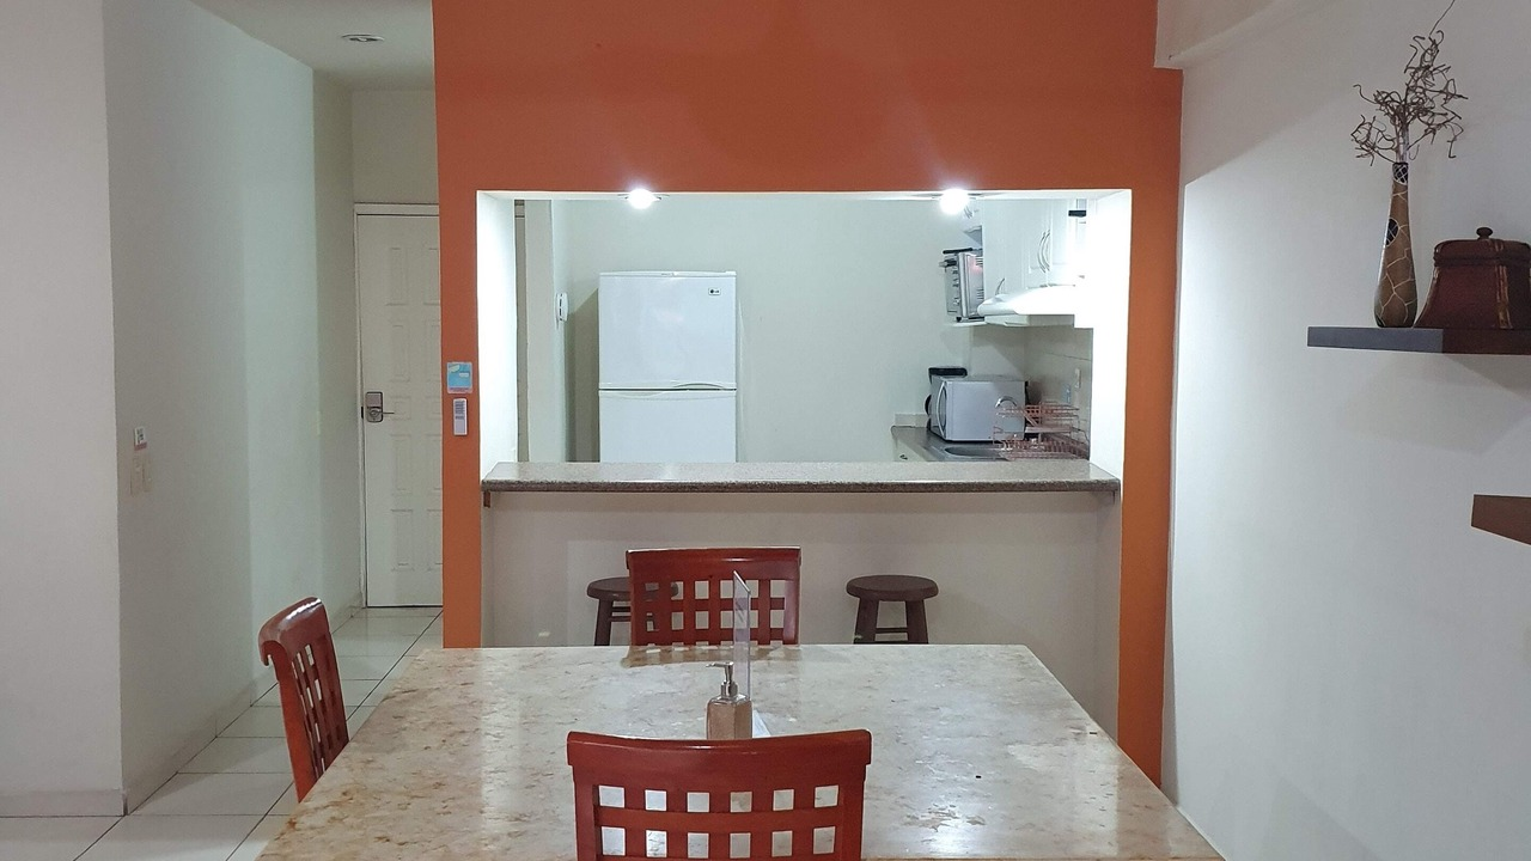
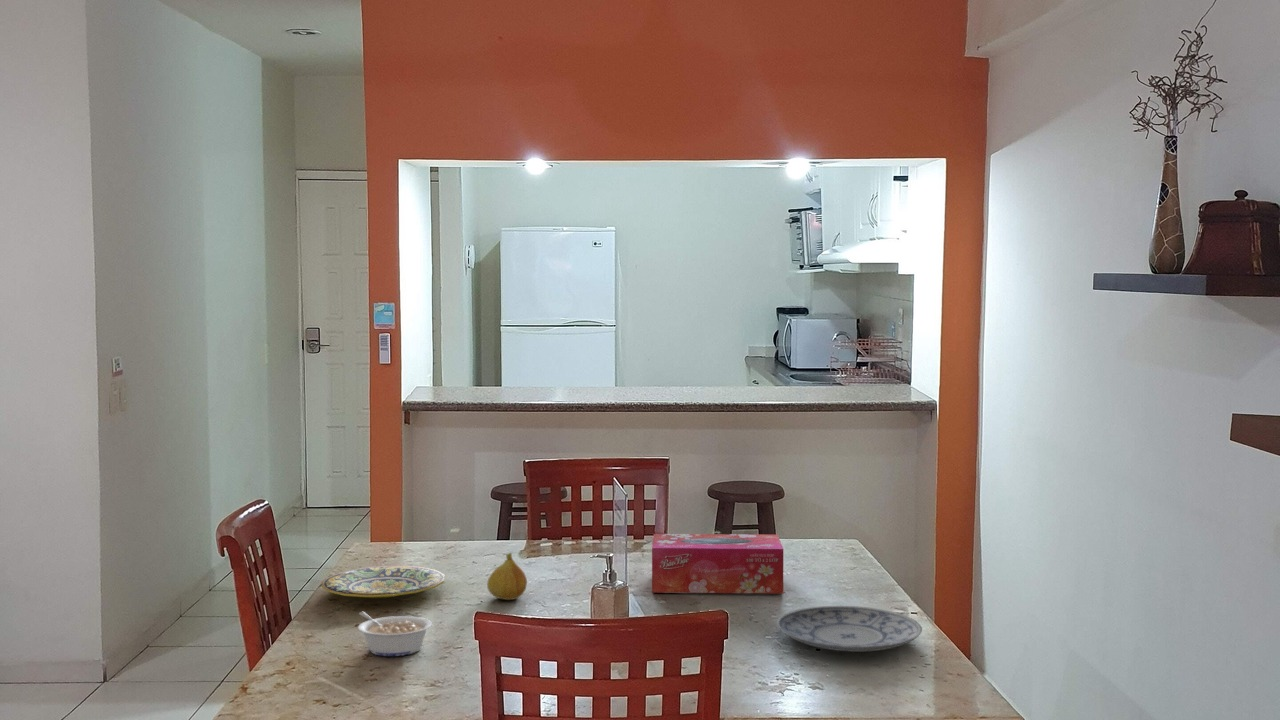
+ plate (848, 632)
+ legume (392, 634)
+ tissue box (716, 562)
+ plate (384, 586)
+ fruit (507, 575)
